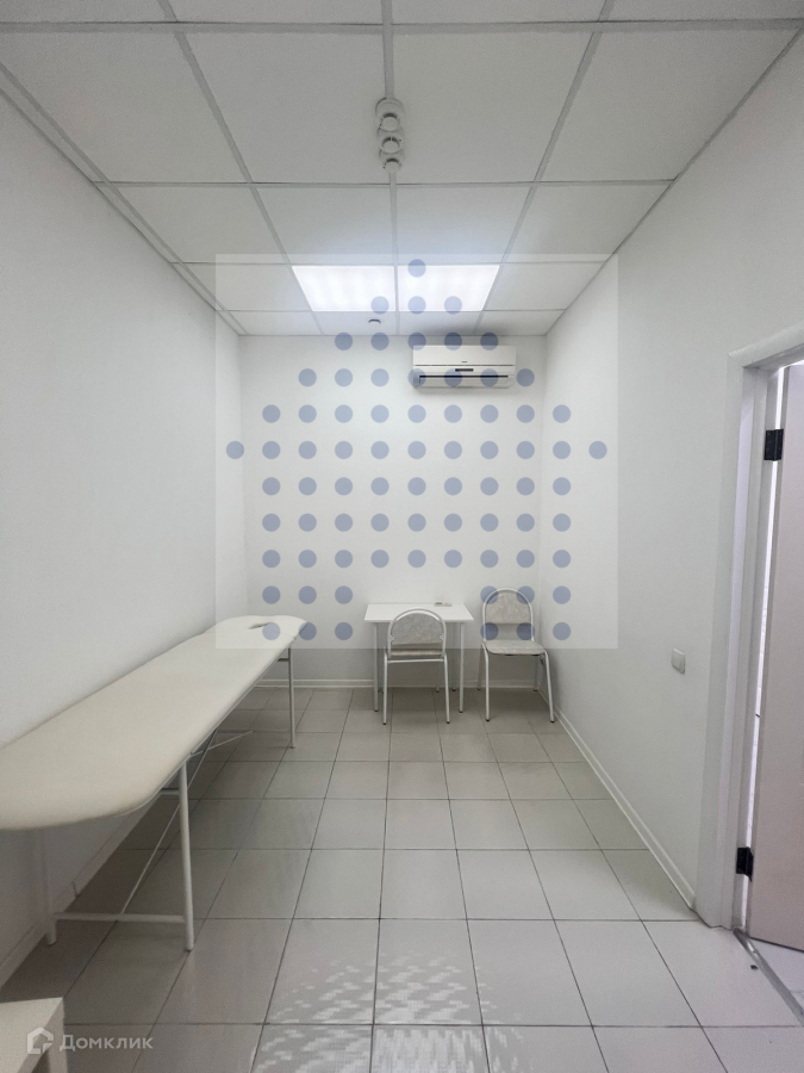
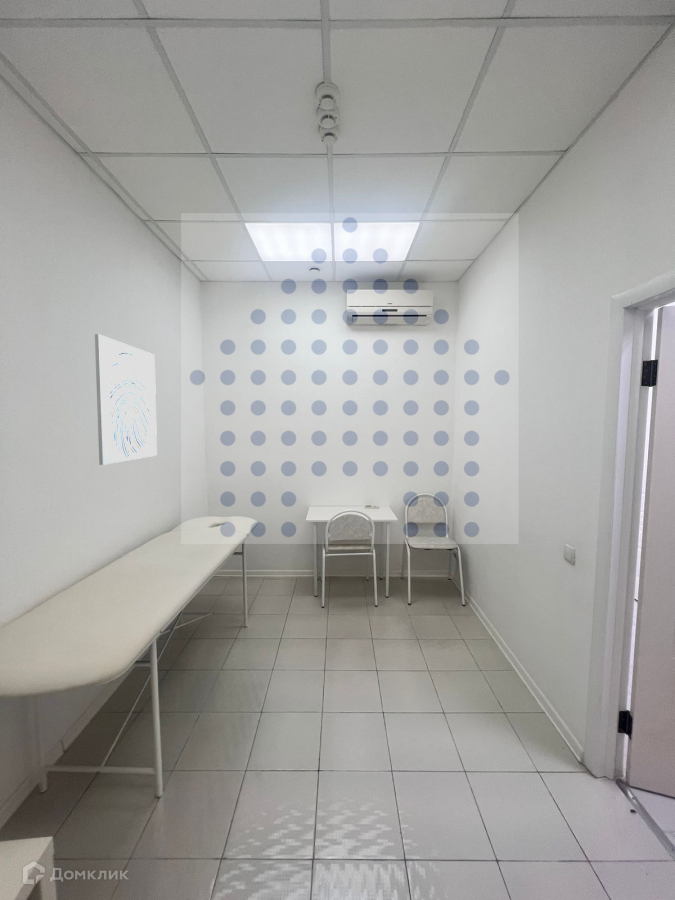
+ wall art (130, 403)
